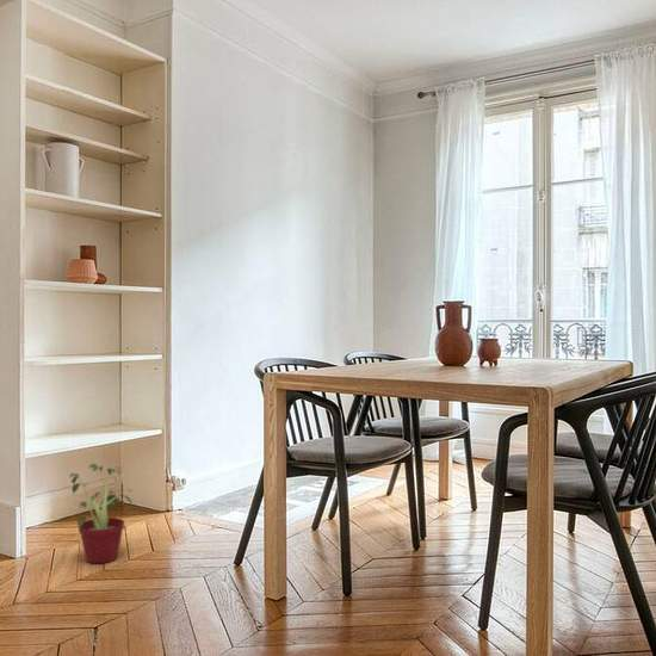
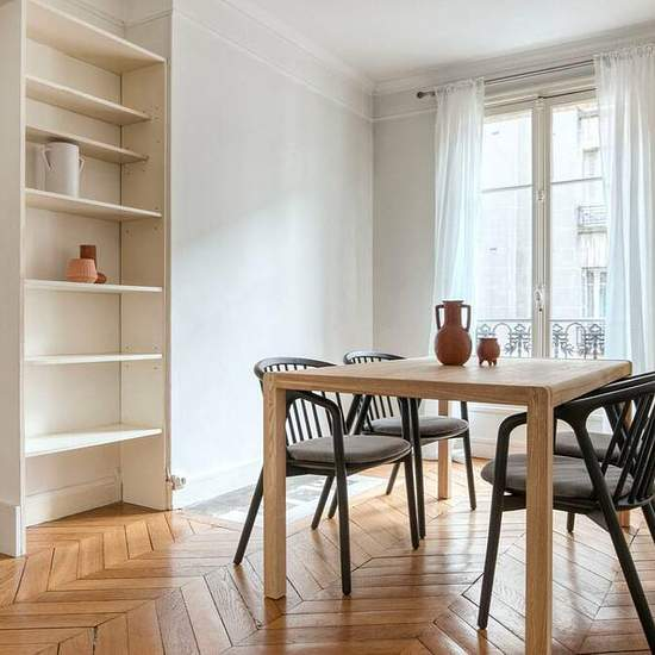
- potted plant (93, 507)
